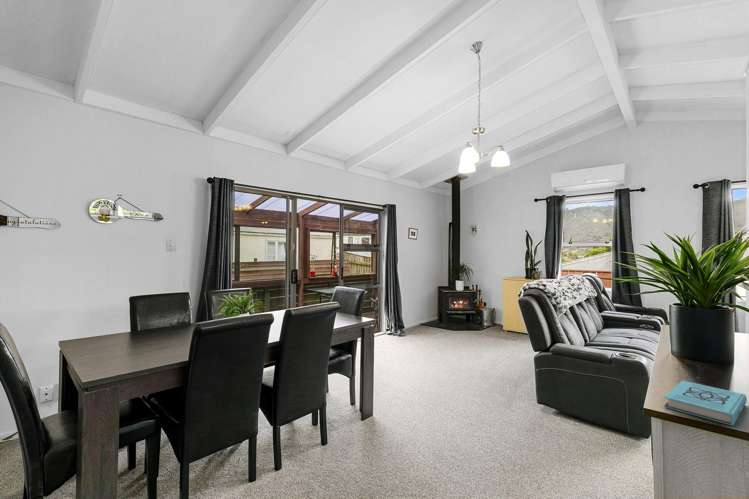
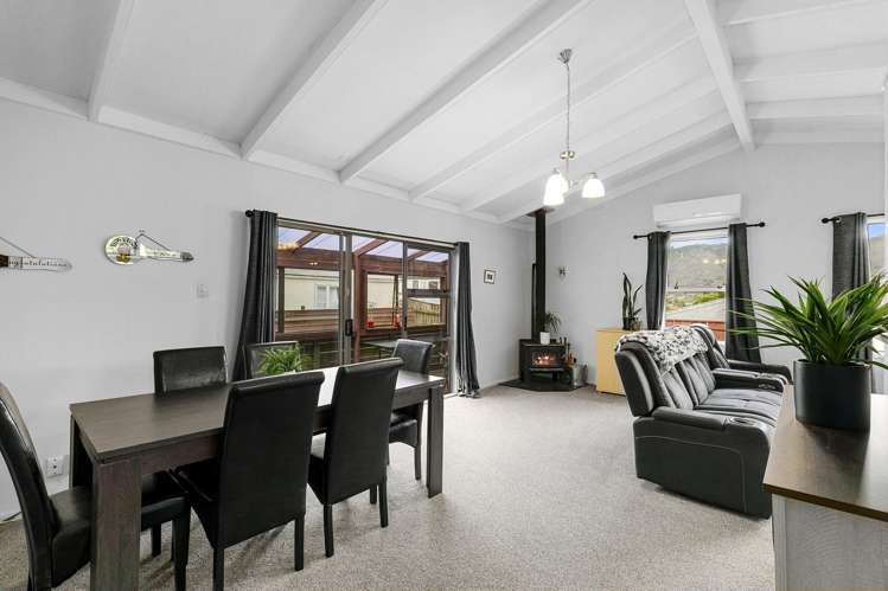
- book (705, 400)
